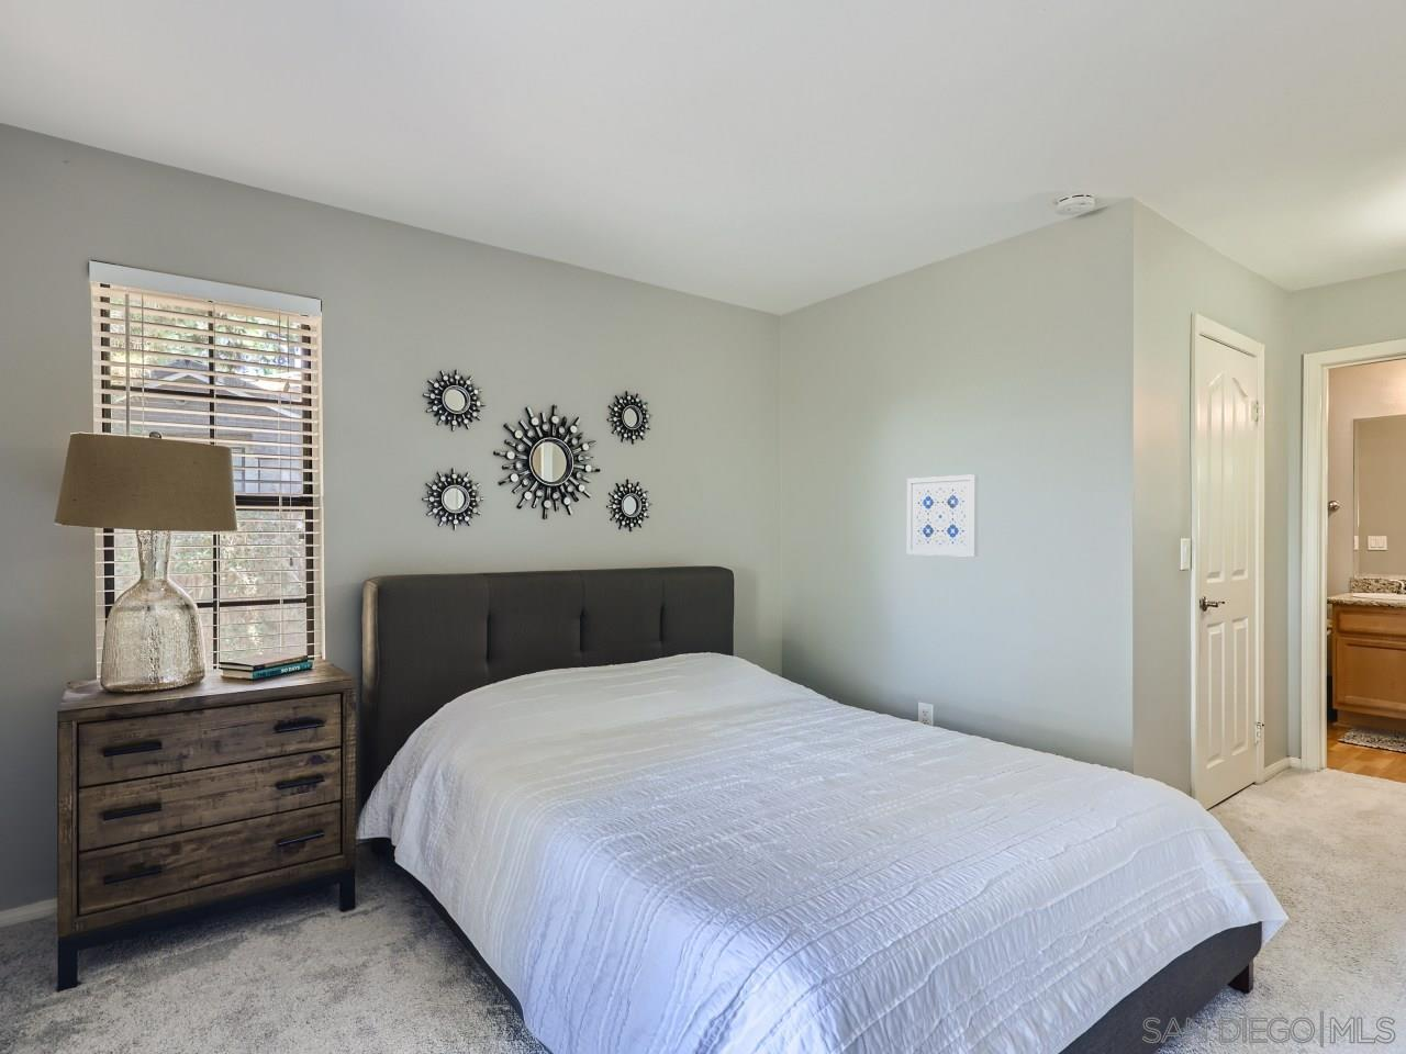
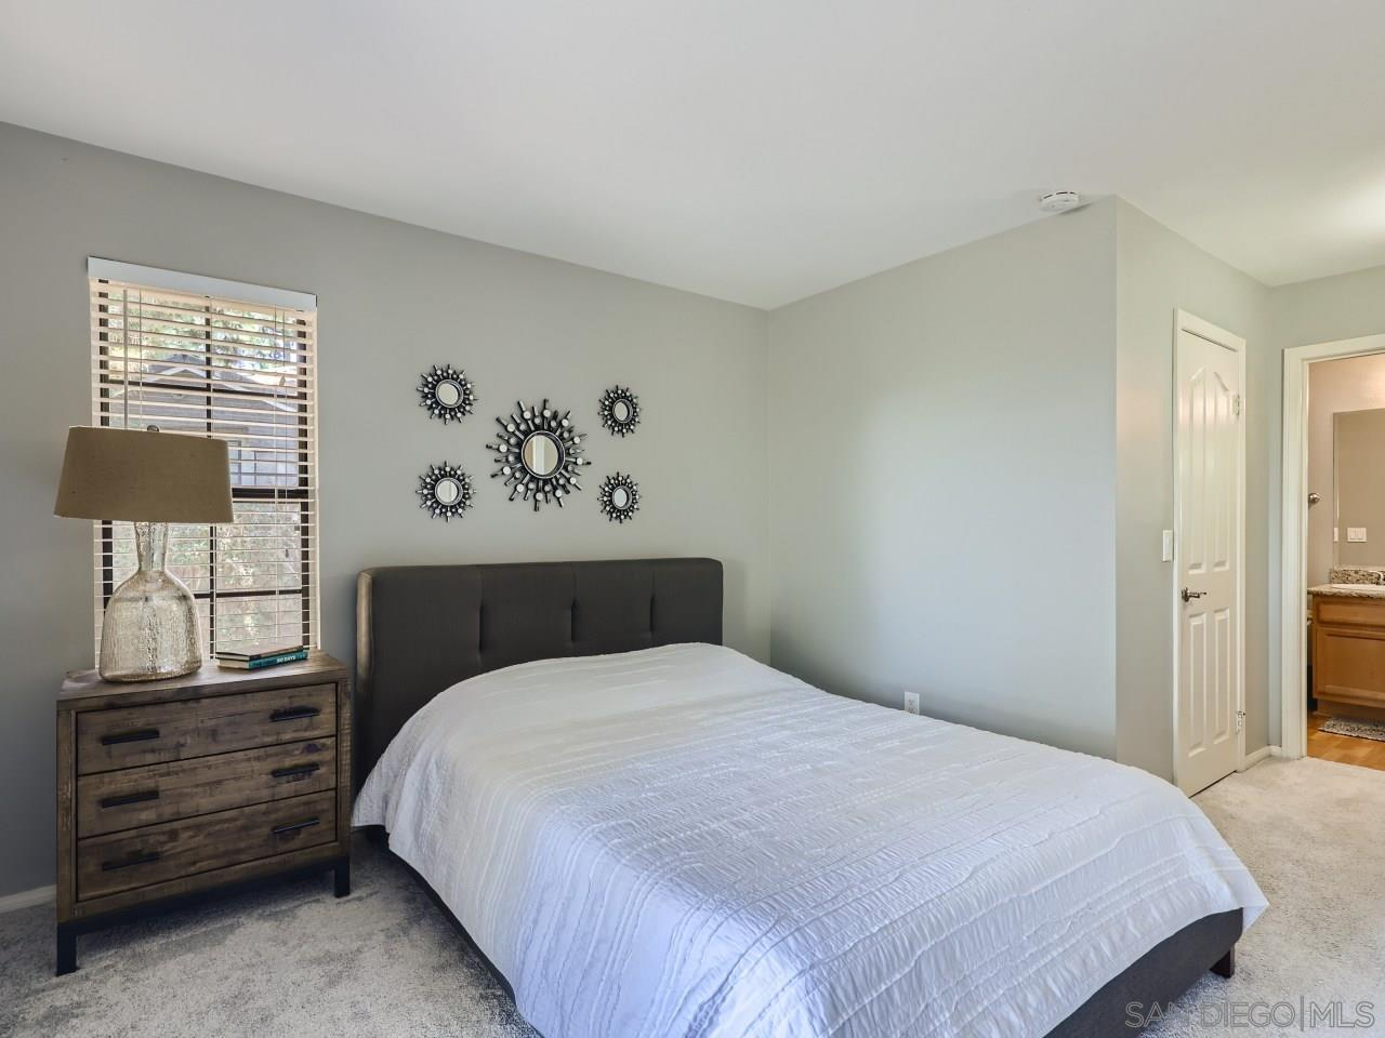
- wall art (940, 516)
